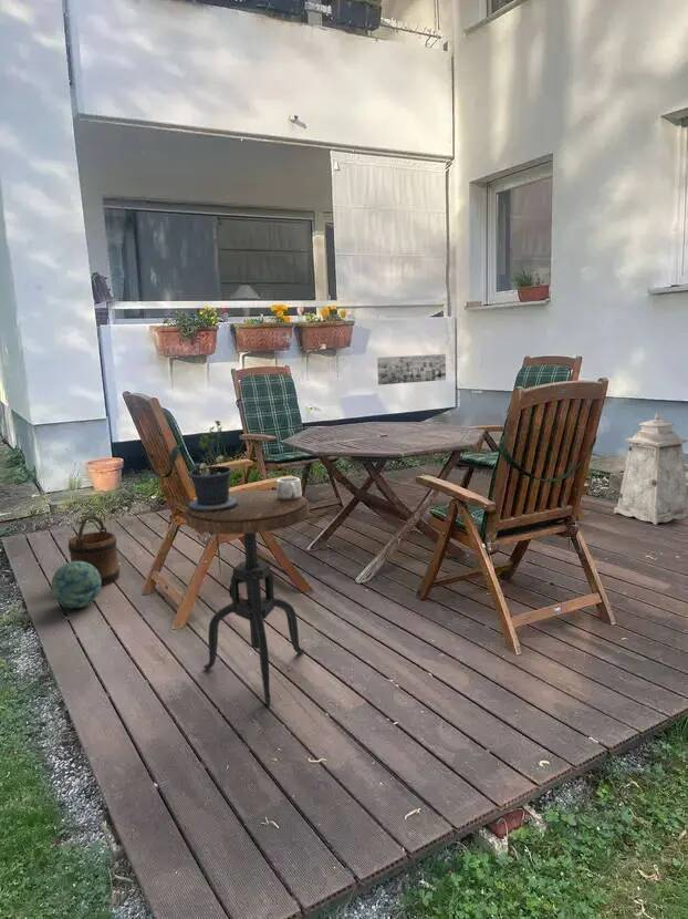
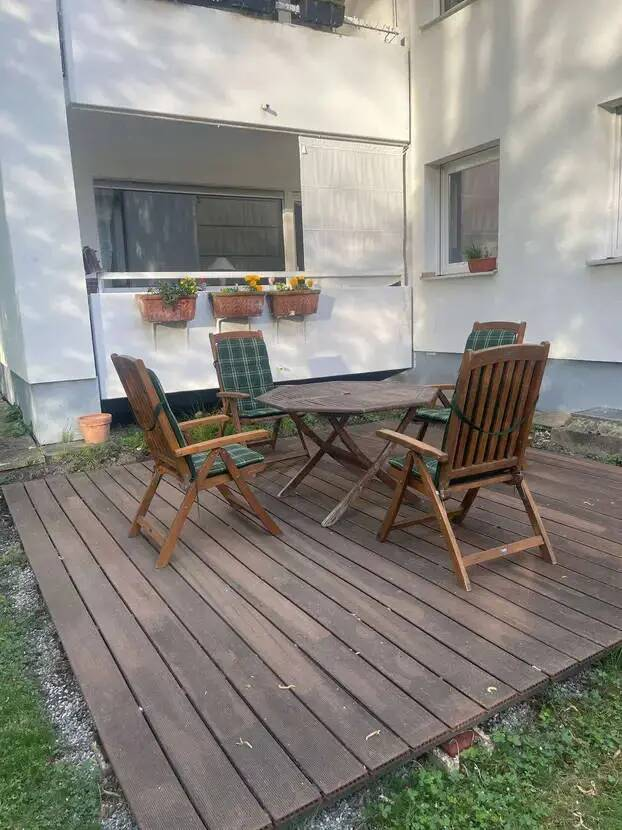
- ball (76, 584)
- potted plant (210, 463)
- mug (289, 488)
- bucket (93, 547)
- wall art (411, 369)
- side table (253, 590)
- lantern (654, 465)
